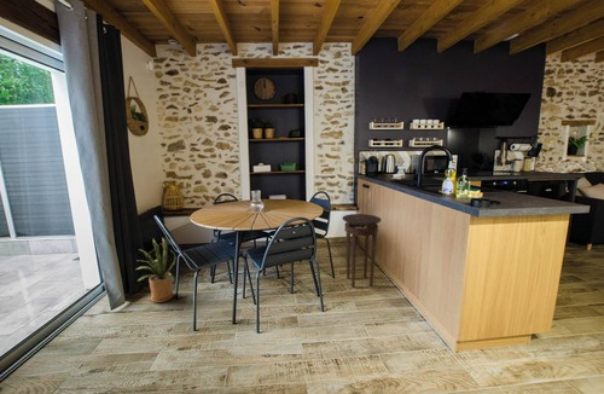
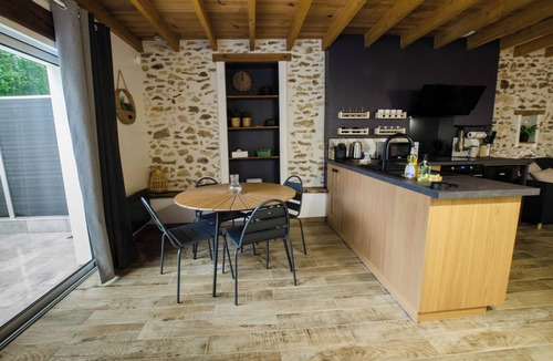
- stool (355, 250)
- house plant (156, 271)
